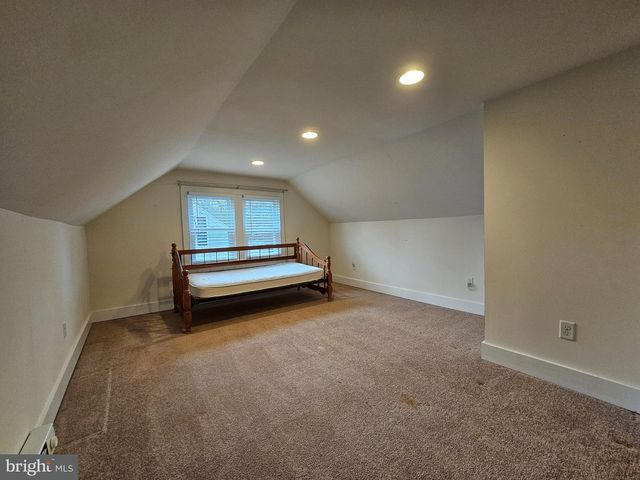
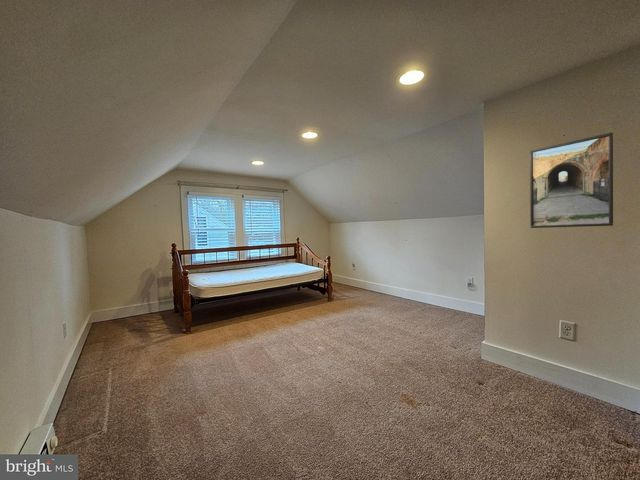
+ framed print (567, 184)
